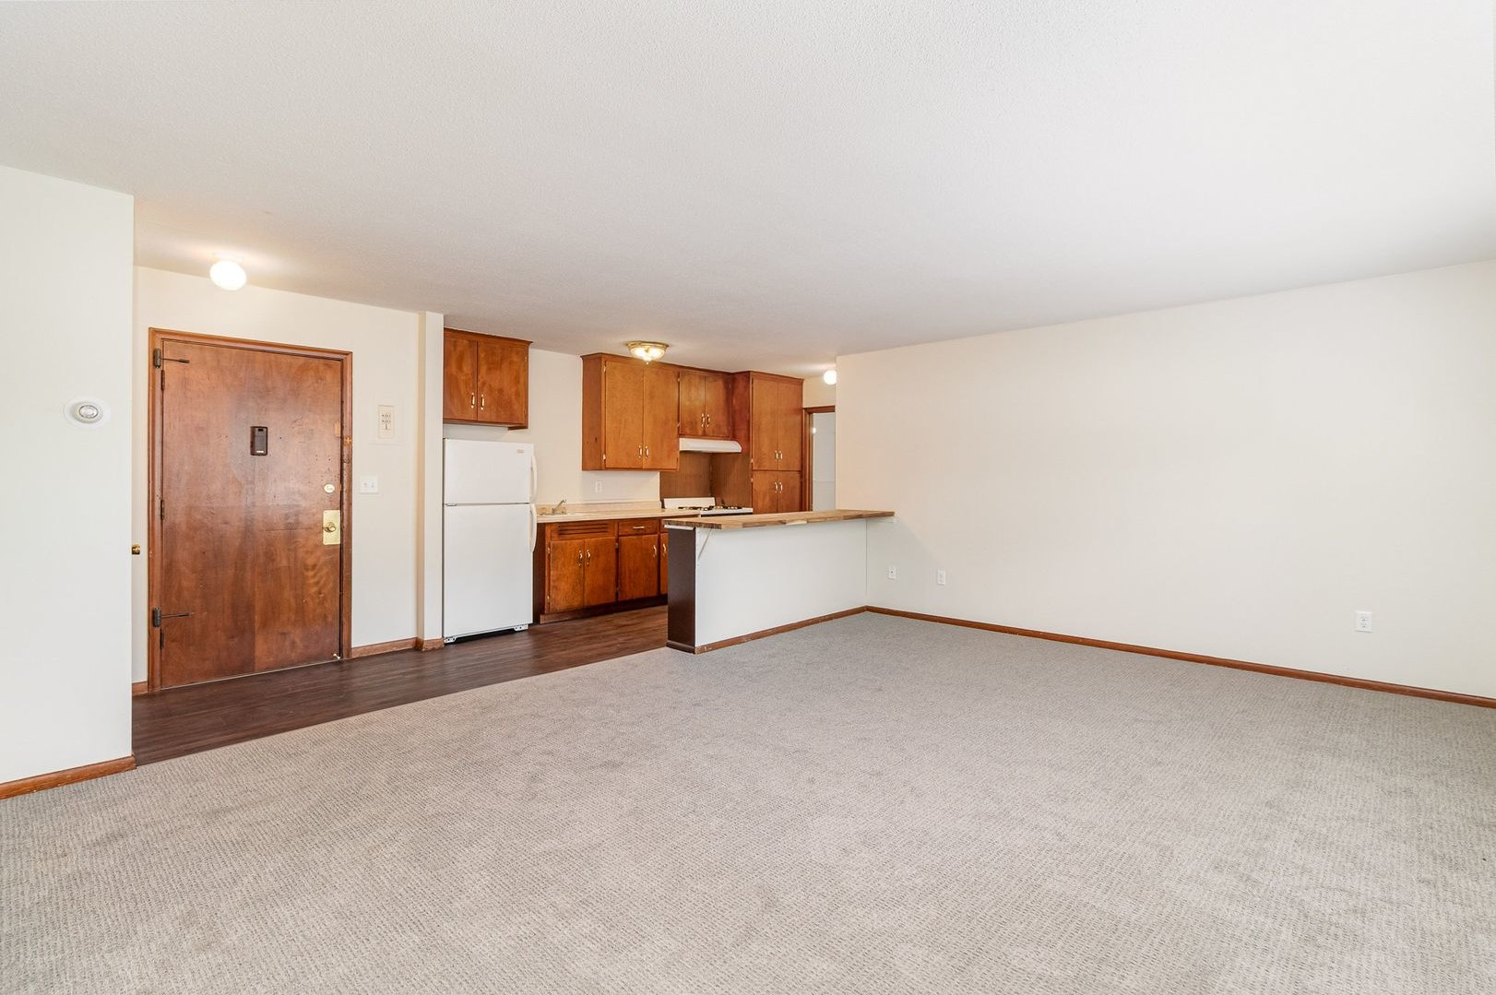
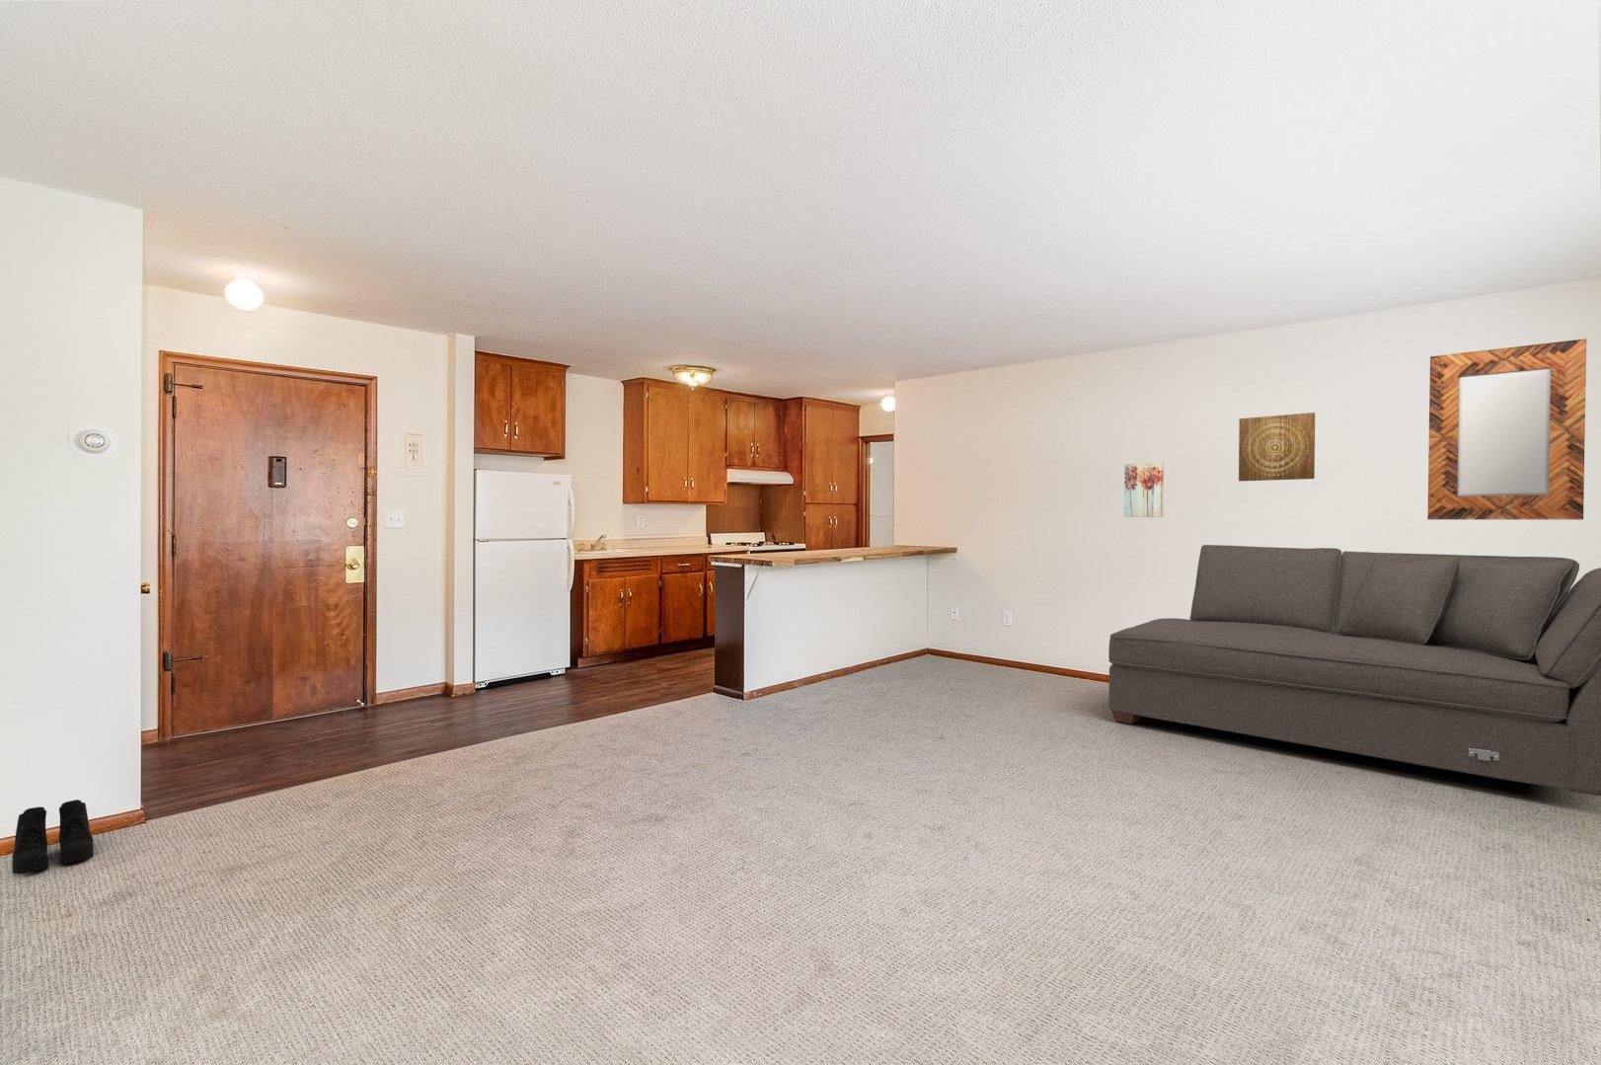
+ wall art (1275, 447)
+ wall art (1143, 490)
+ sofa (1351, 644)
+ home mirror (1502, 434)
+ boots (59, 832)
